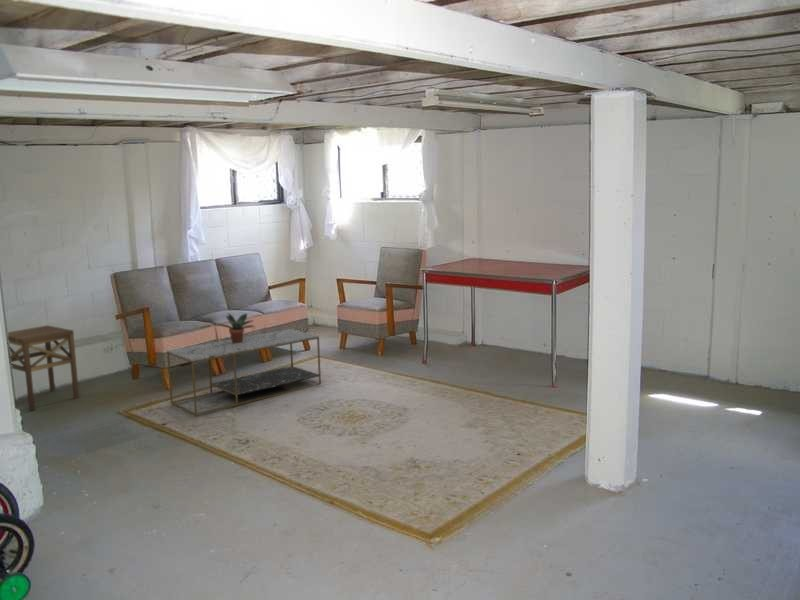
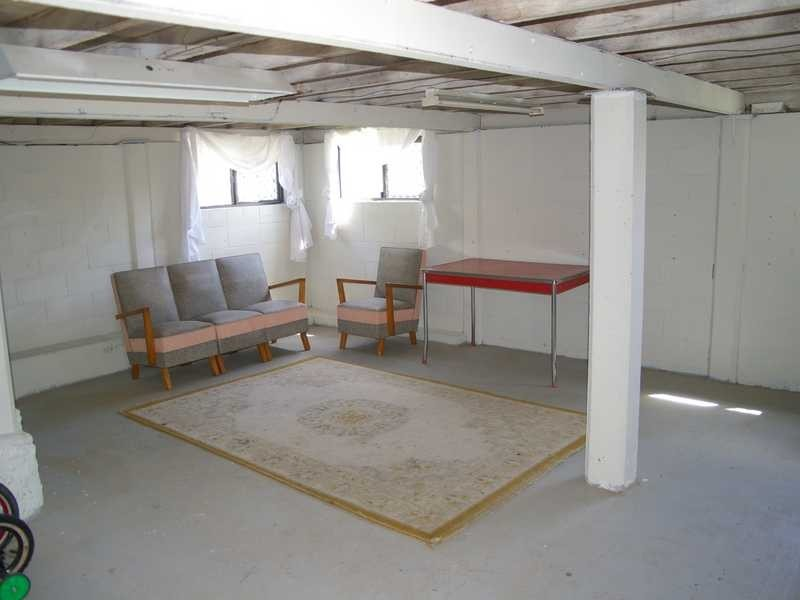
- potted plant (236, 326)
- side table (39, 366)
- coffee table (248, 375)
